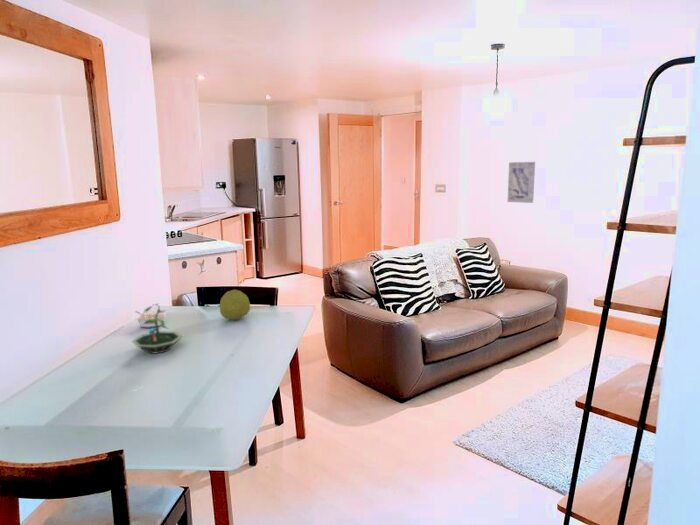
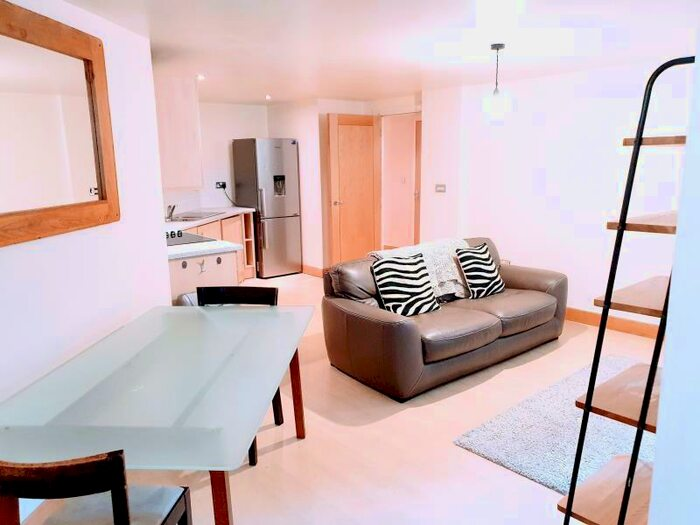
- wall art (520, 182)
- fruit (234, 304)
- terrarium (156, 314)
- legume (149, 319)
